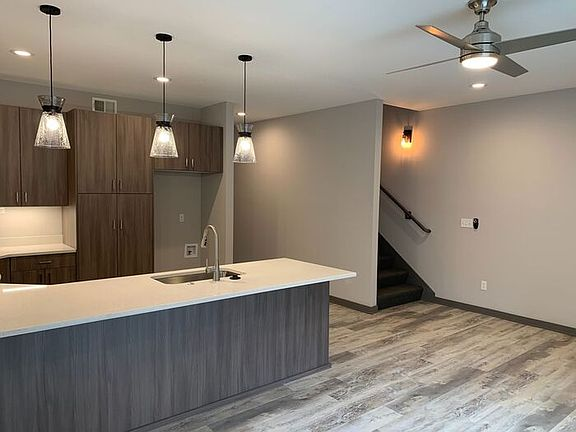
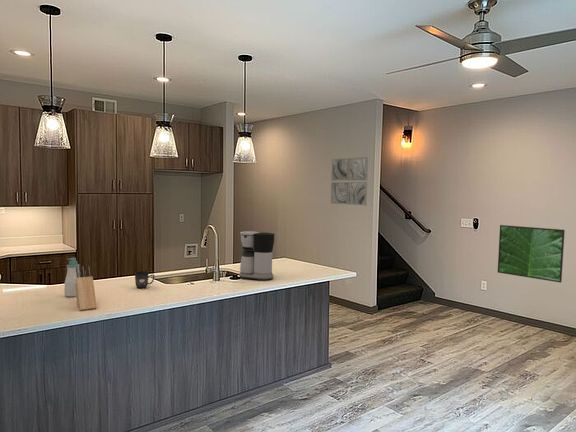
+ mug (144, 279)
+ wall art (348, 180)
+ soap bottle (73, 276)
+ coffee maker (257, 254)
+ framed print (529, 252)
+ knife block (85, 286)
